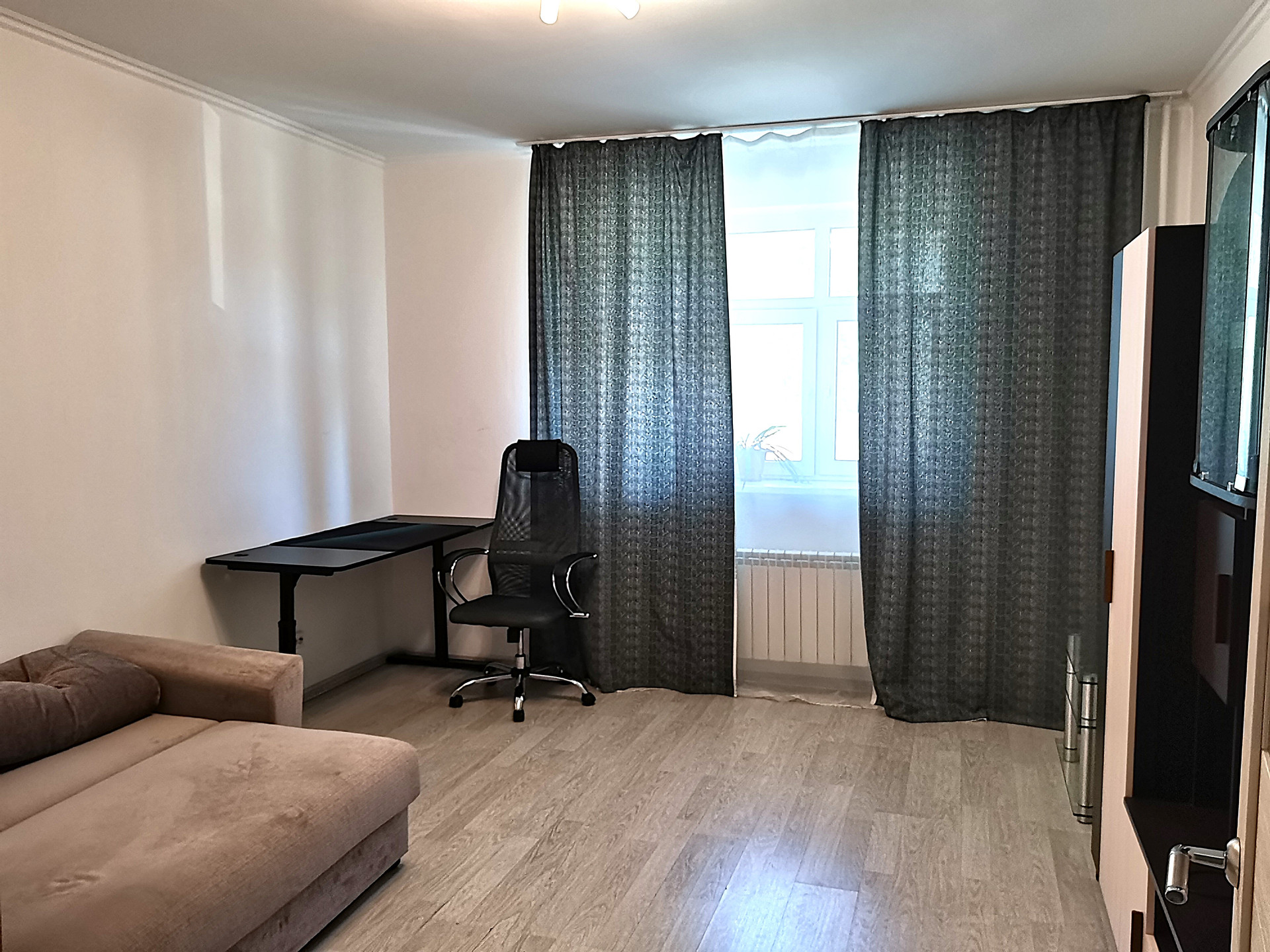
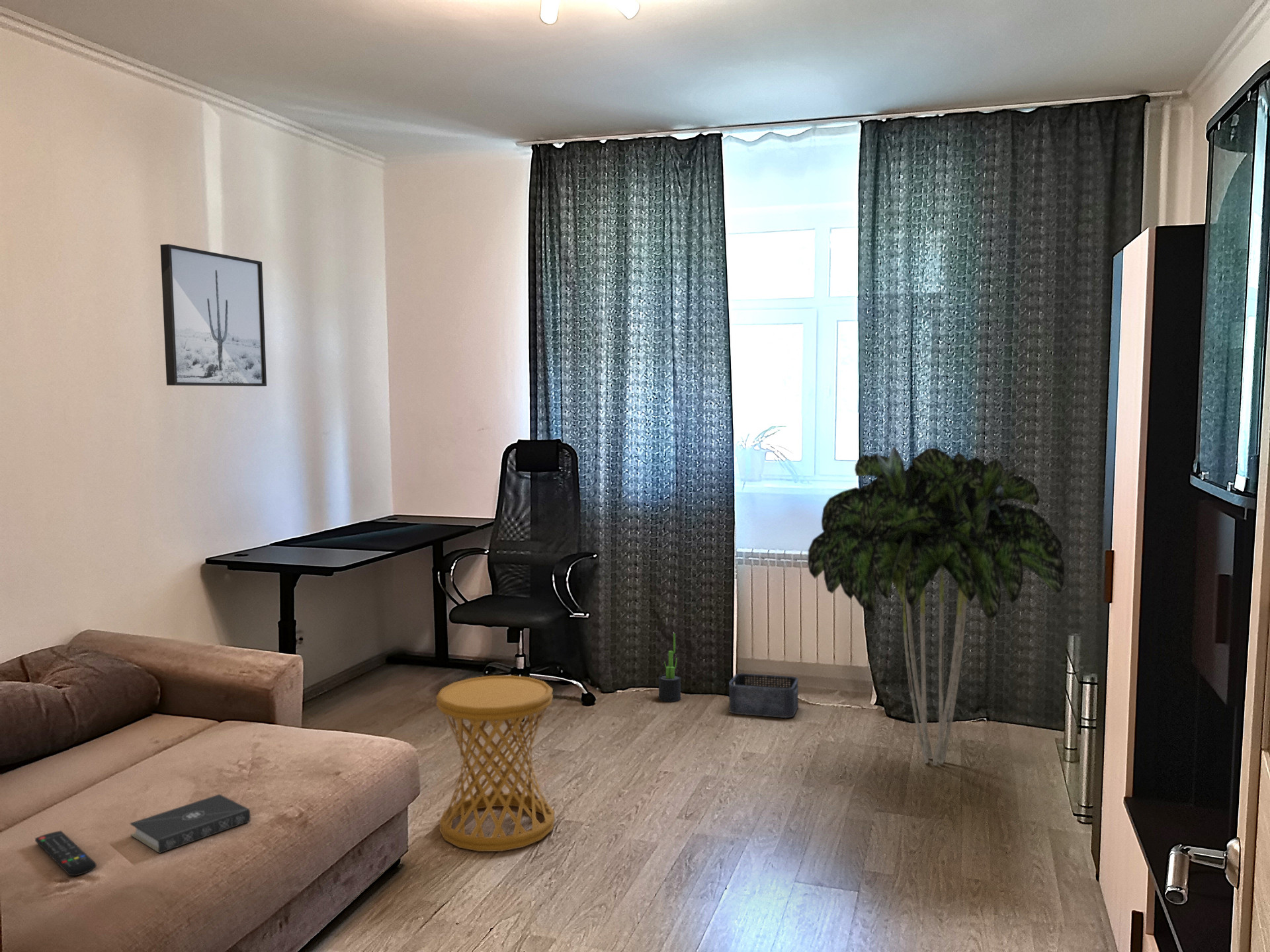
+ decorative plant (669, 666)
+ indoor plant (939, 606)
+ book (191, 822)
+ side table (495, 758)
+ remote control (64, 853)
+ wall art (217, 320)
+ storage bin (763, 695)
